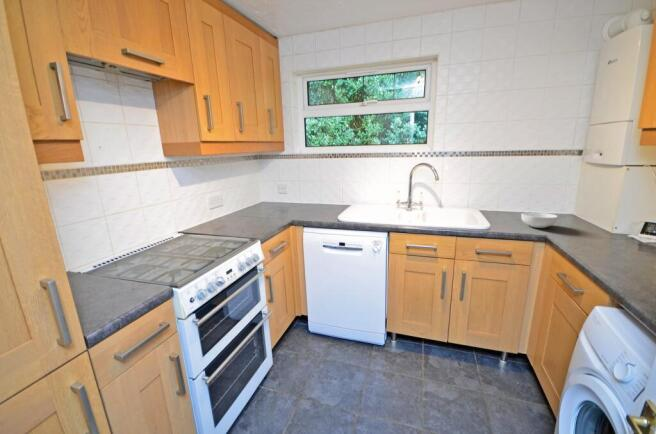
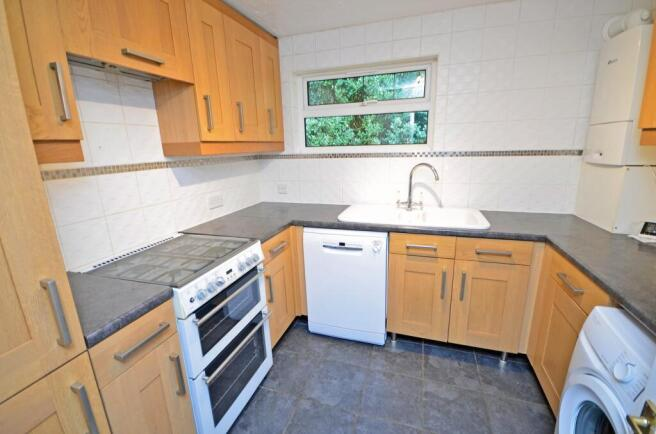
- cereal bowl (538, 220)
